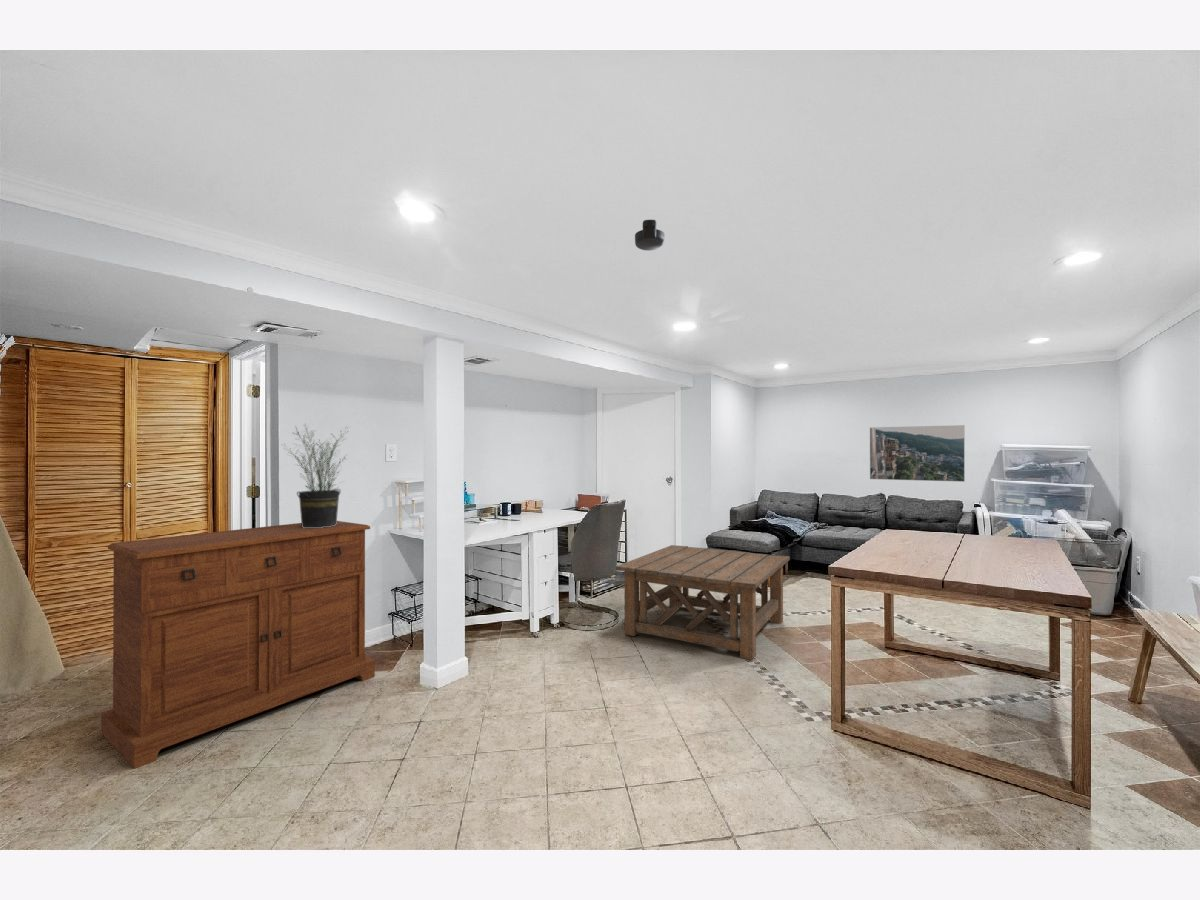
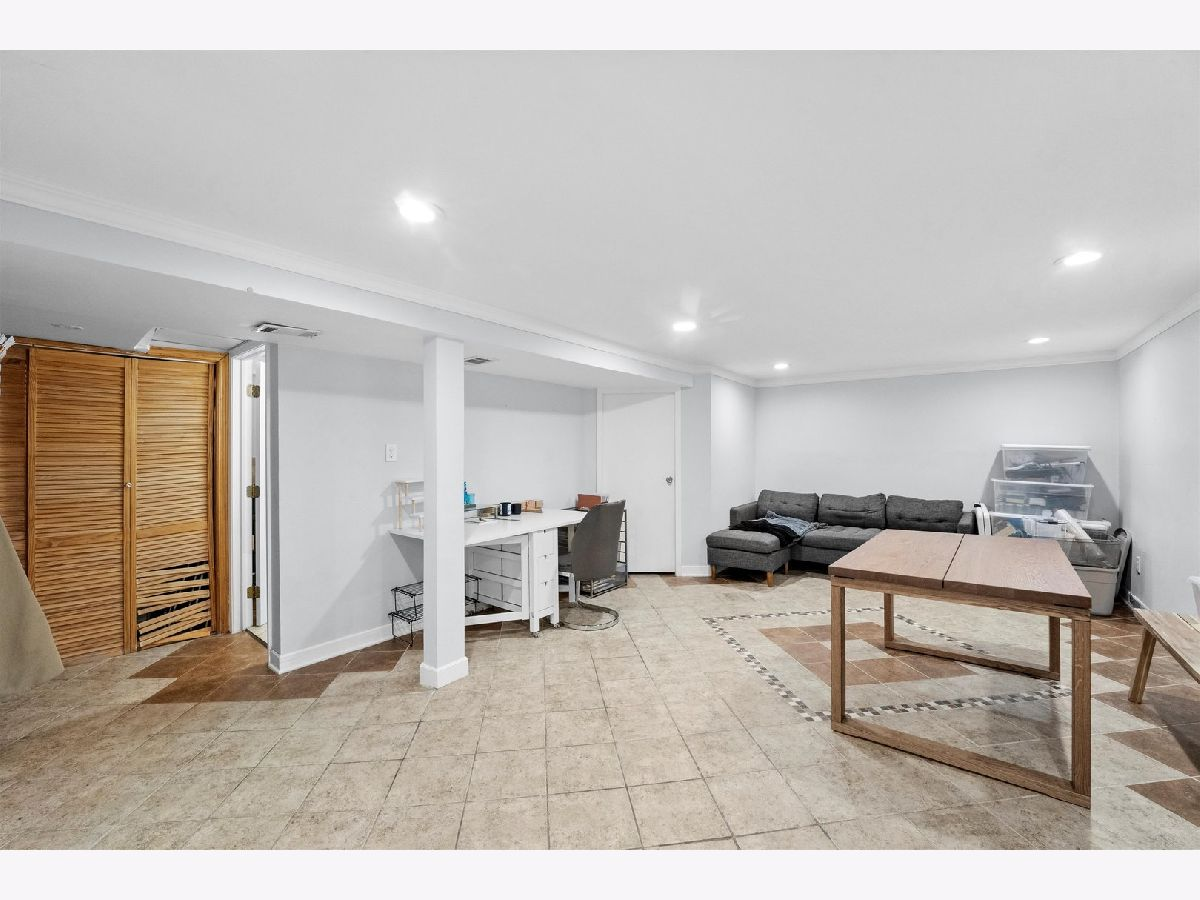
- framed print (915, 453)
- coffee table (706, 594)
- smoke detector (649, 234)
- sideboard (253, 617)
- potted plant (315, 473)
